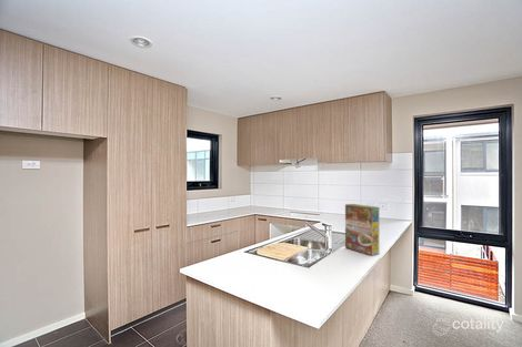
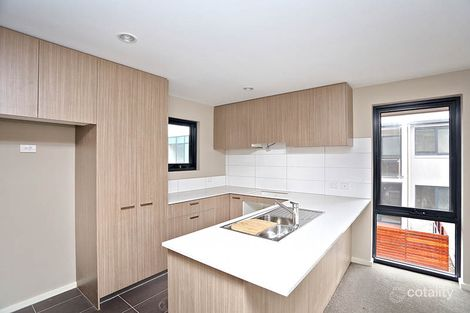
- cereal box (361, 227)
